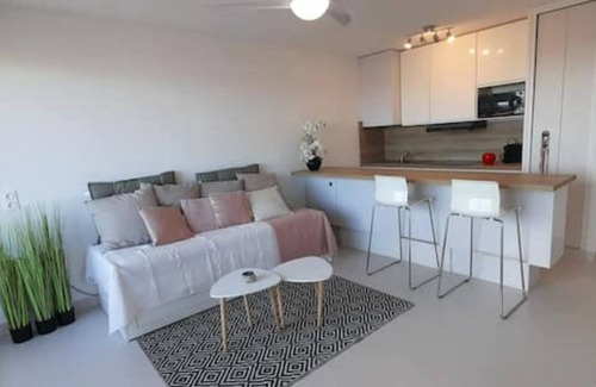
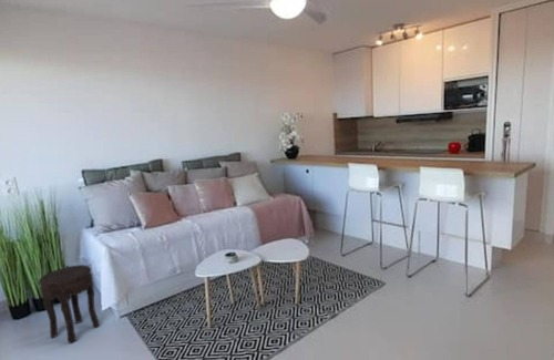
+ side table (71, 301)
